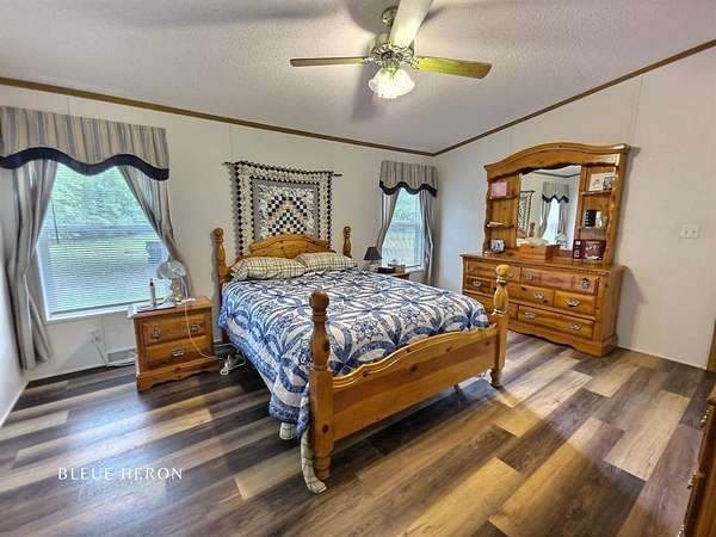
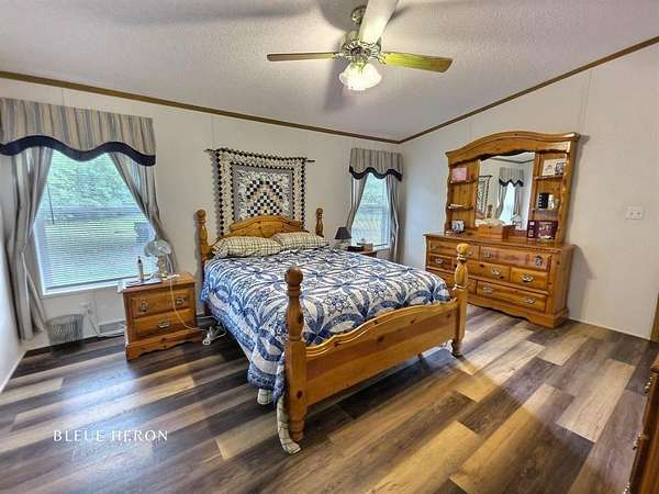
+ waste bin (66, 334)
